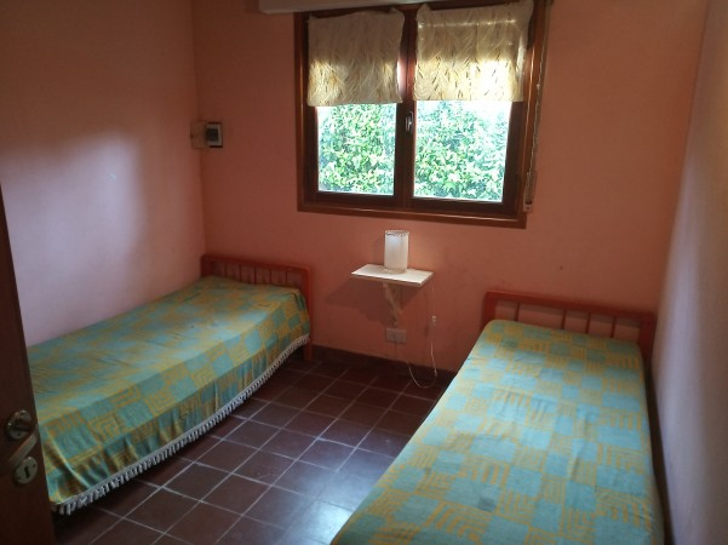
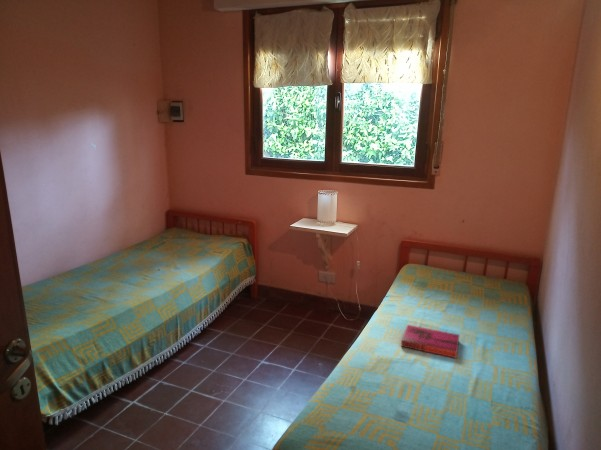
+ hardback book (430, 340)
